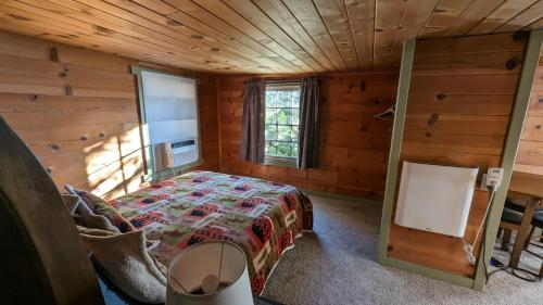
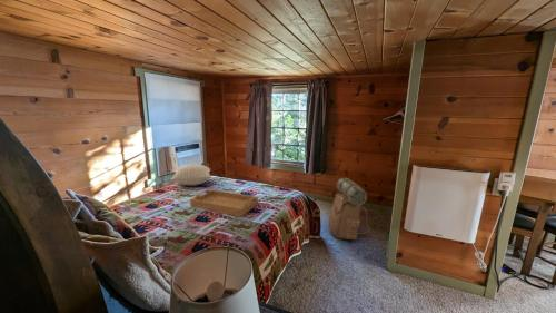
+ serving tray (225, 200)
+ pillow (192, 174)
+ backpack (349, 207)
